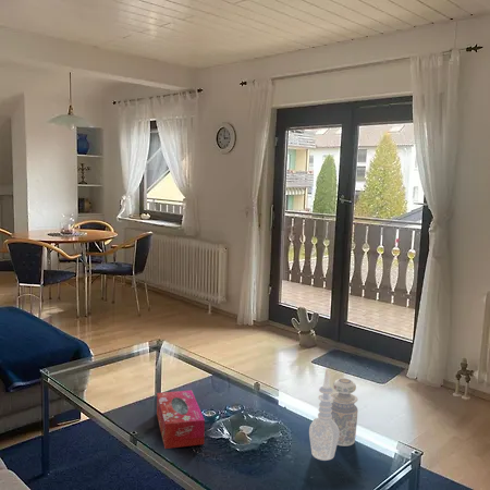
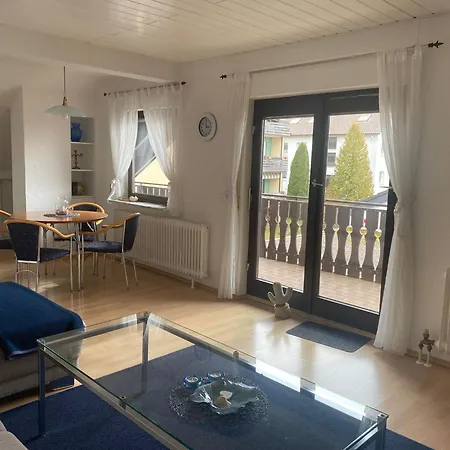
- tissue box (179, 417)
- decorative vase (334, 405)
